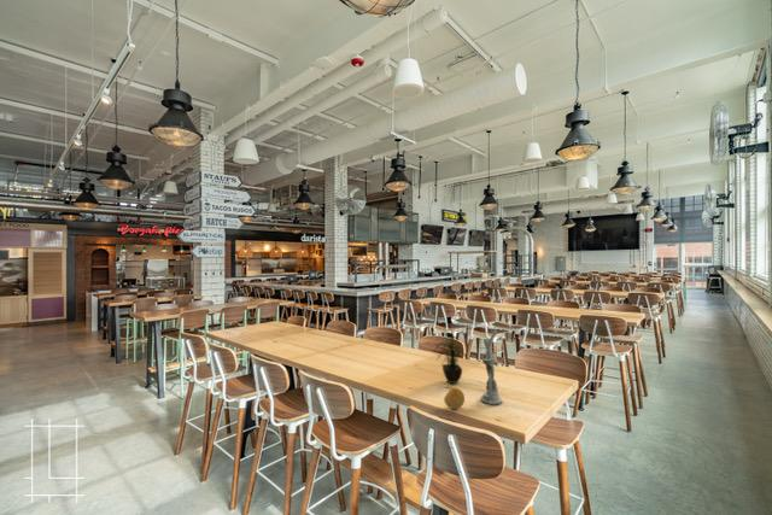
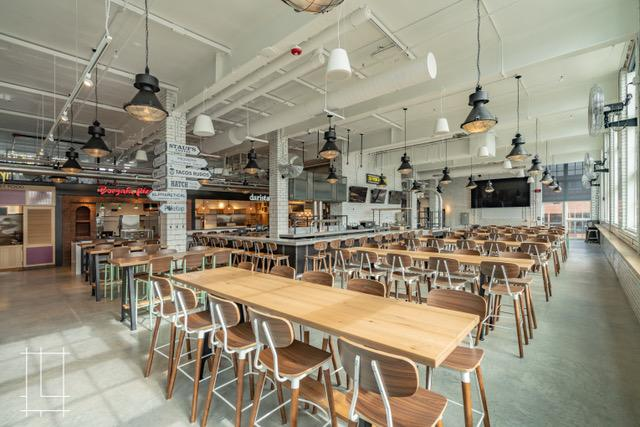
- fruit (454, 397)
- utensil holder (491, 365)
- potted plant (450, 345)
